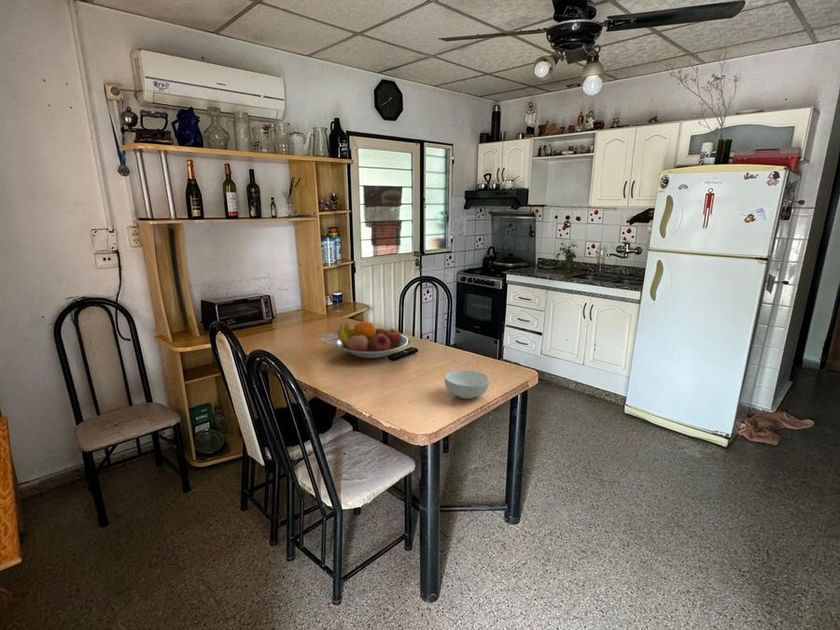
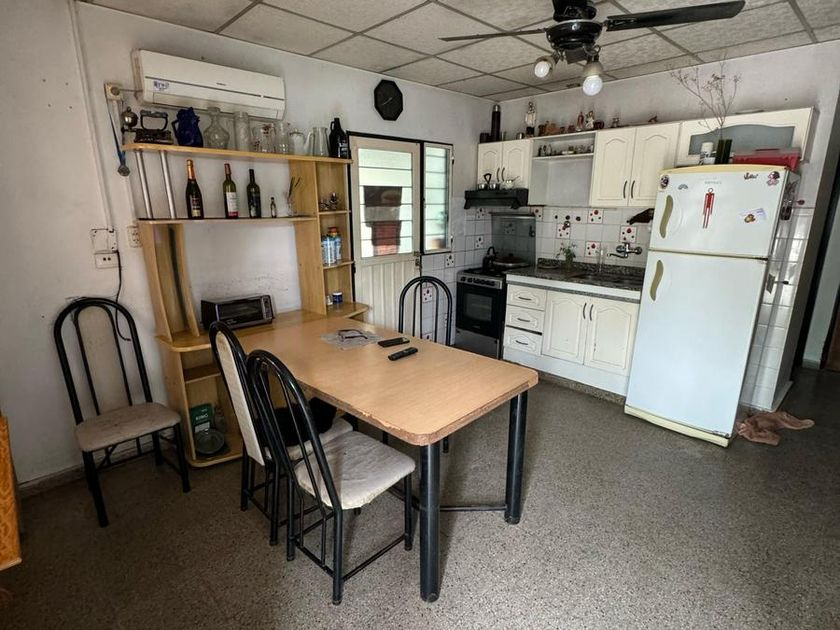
- cereal bowl (466, 385)
- fruit bowl (372, 338)
